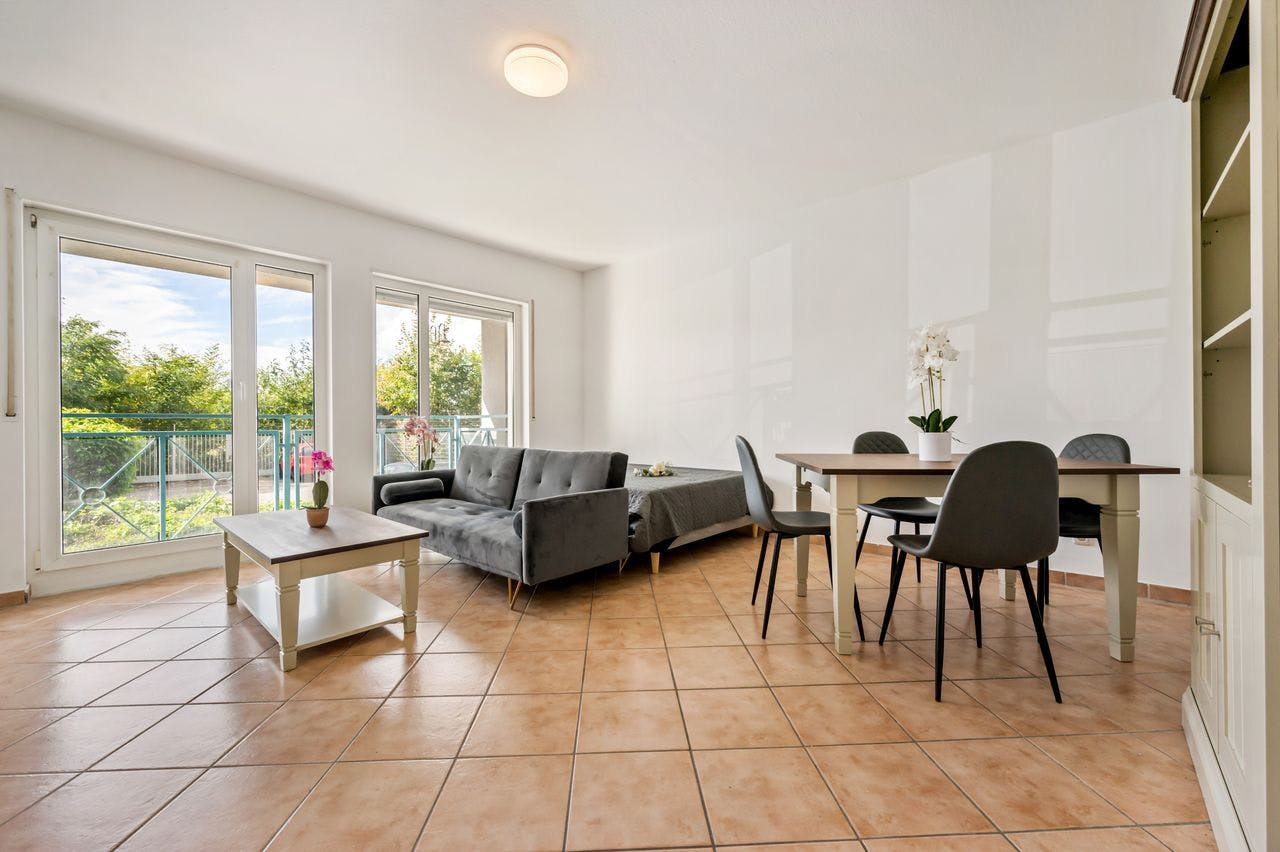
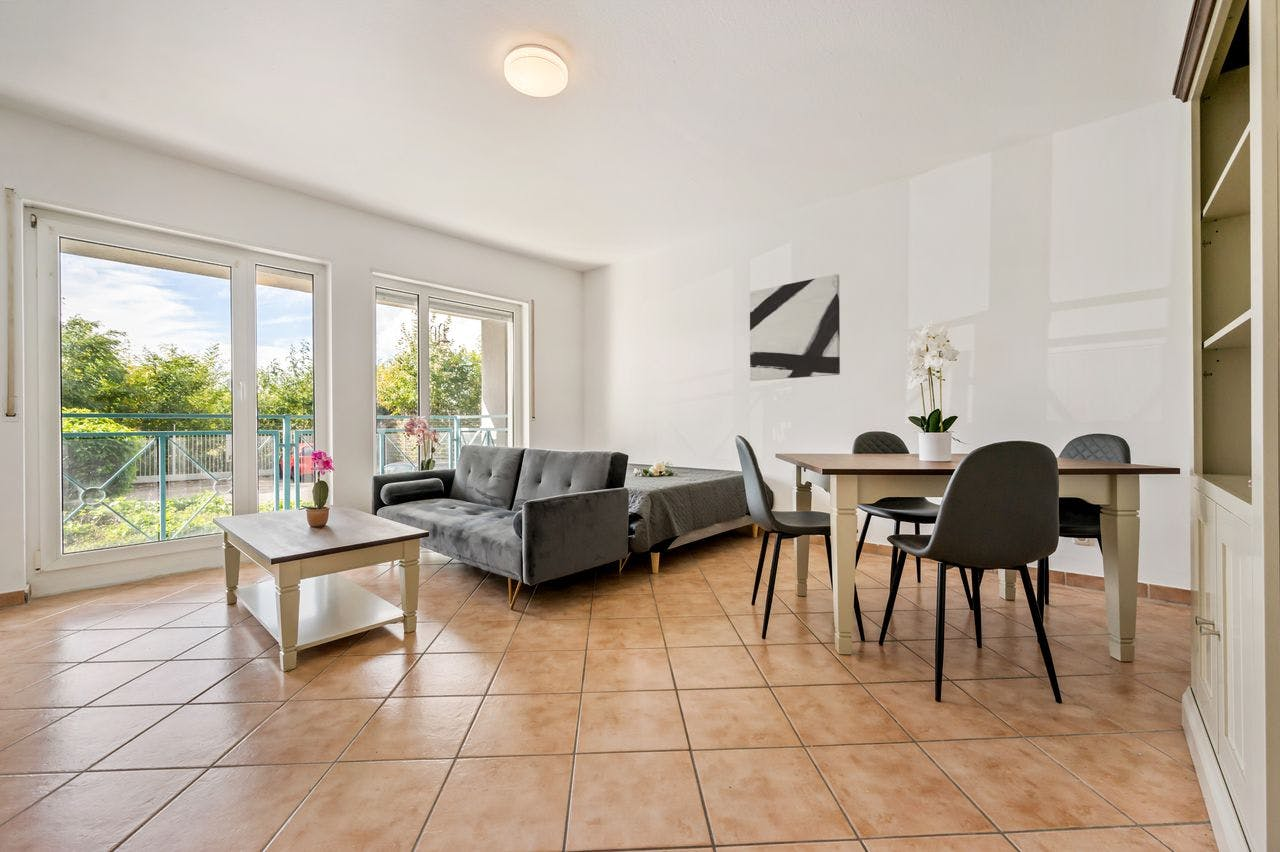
+ wall art (792, 330)
